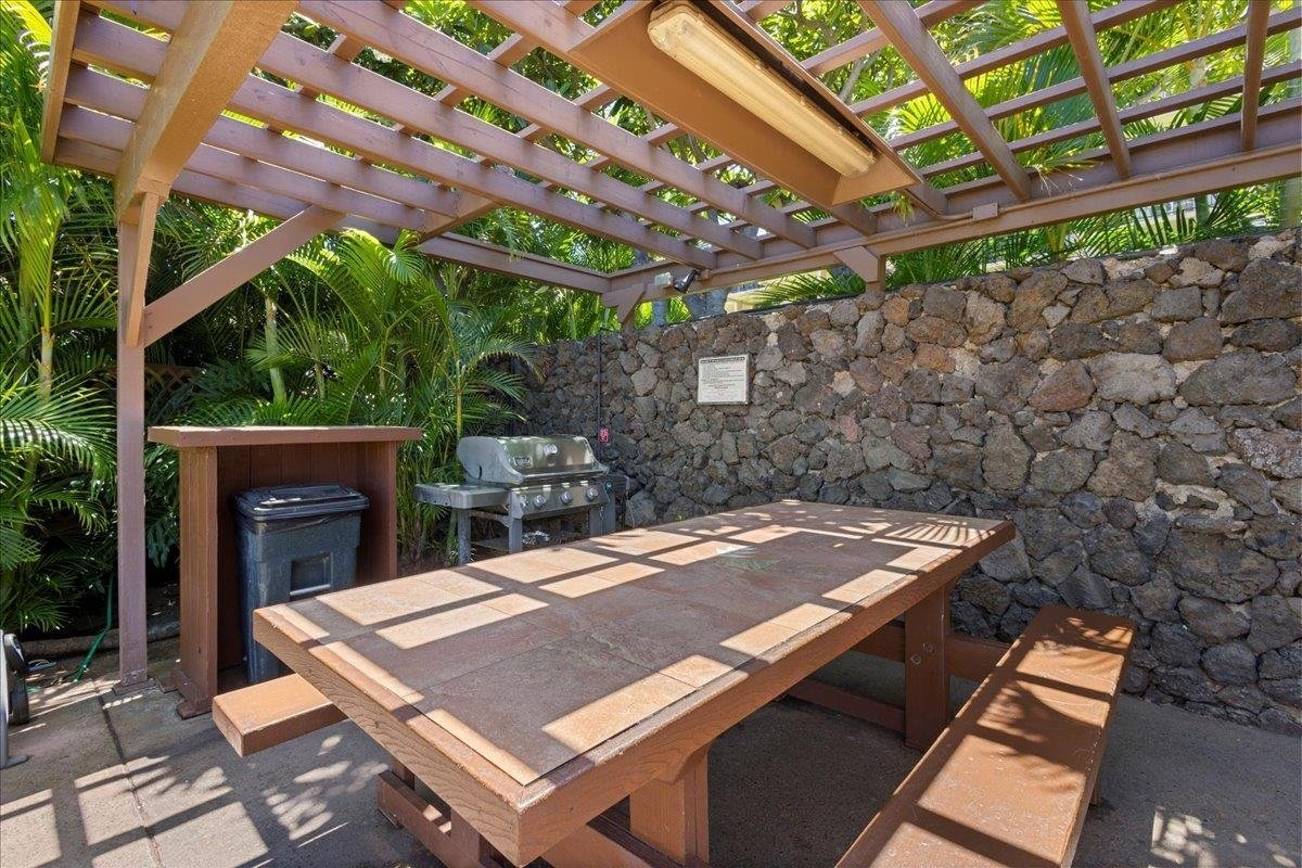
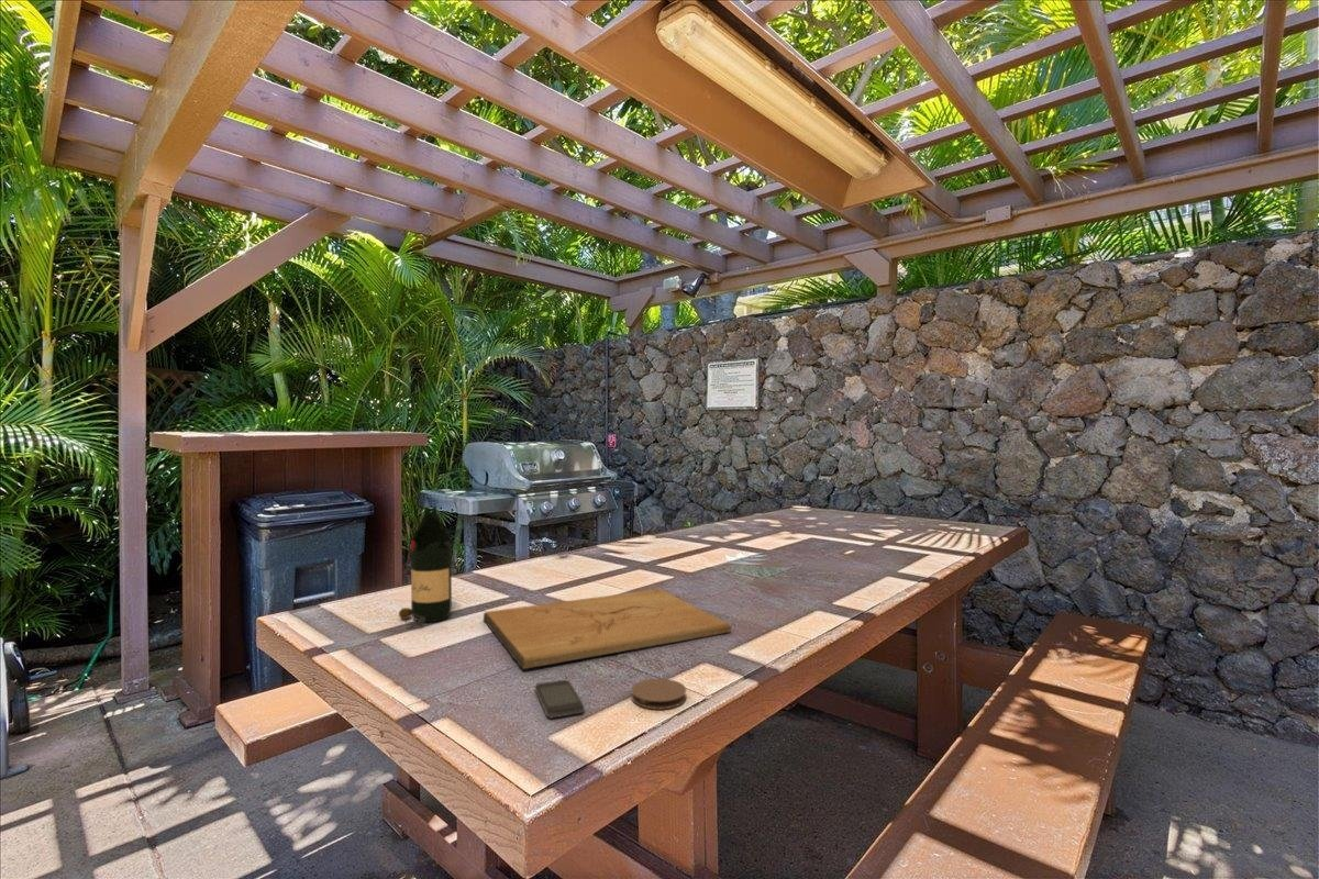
+ smartphone (558, 698)
+ bottle (424, 563)
+ cutting board (603, 621)
+ coaster (658, 692)
